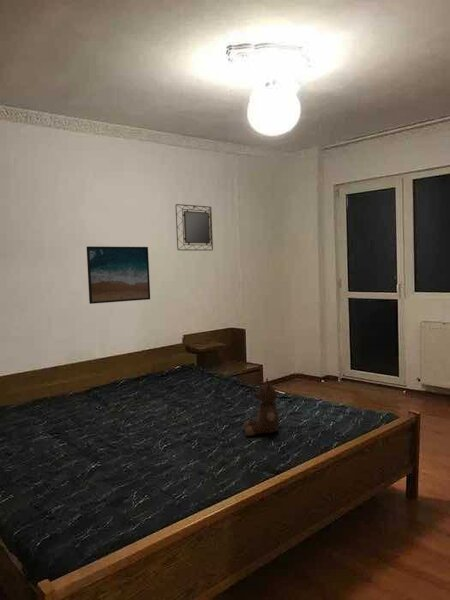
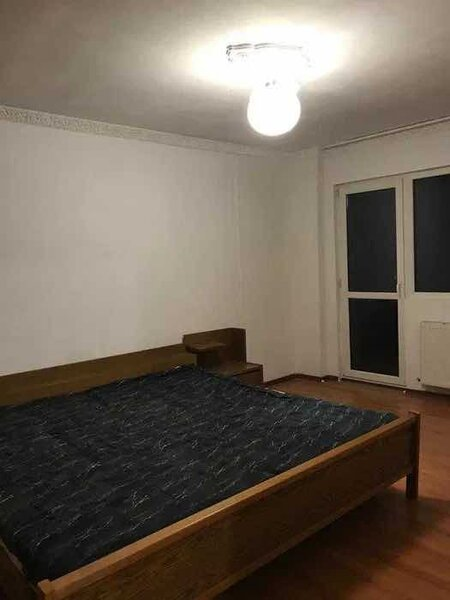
- home mirror (195, 227)
- teddy bear (260, 406)
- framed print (119, 274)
